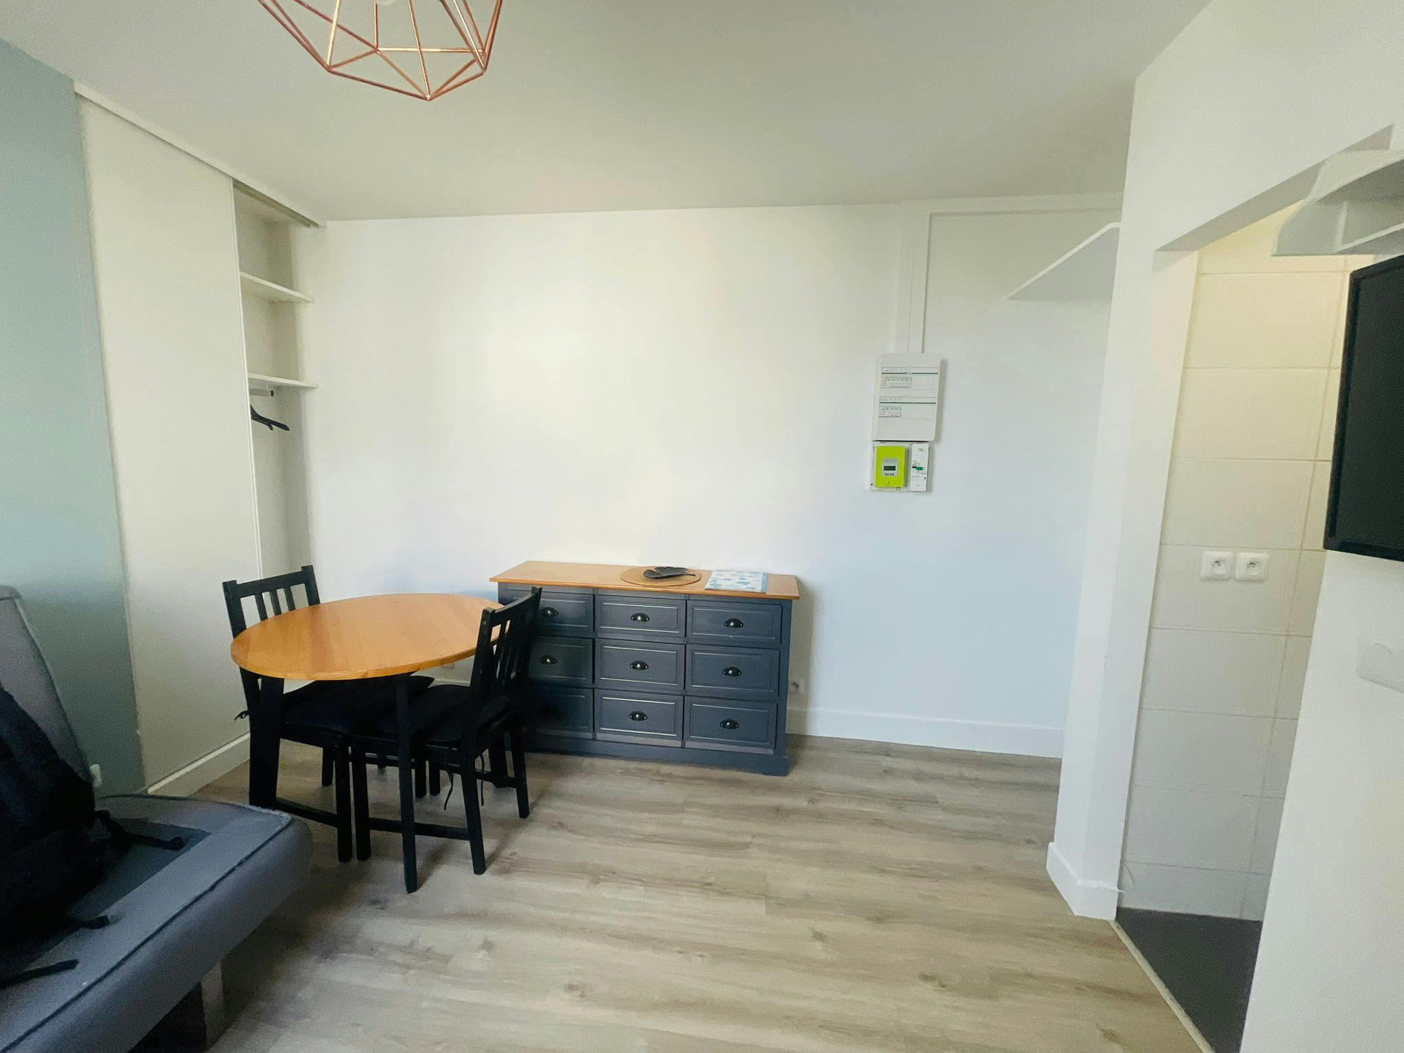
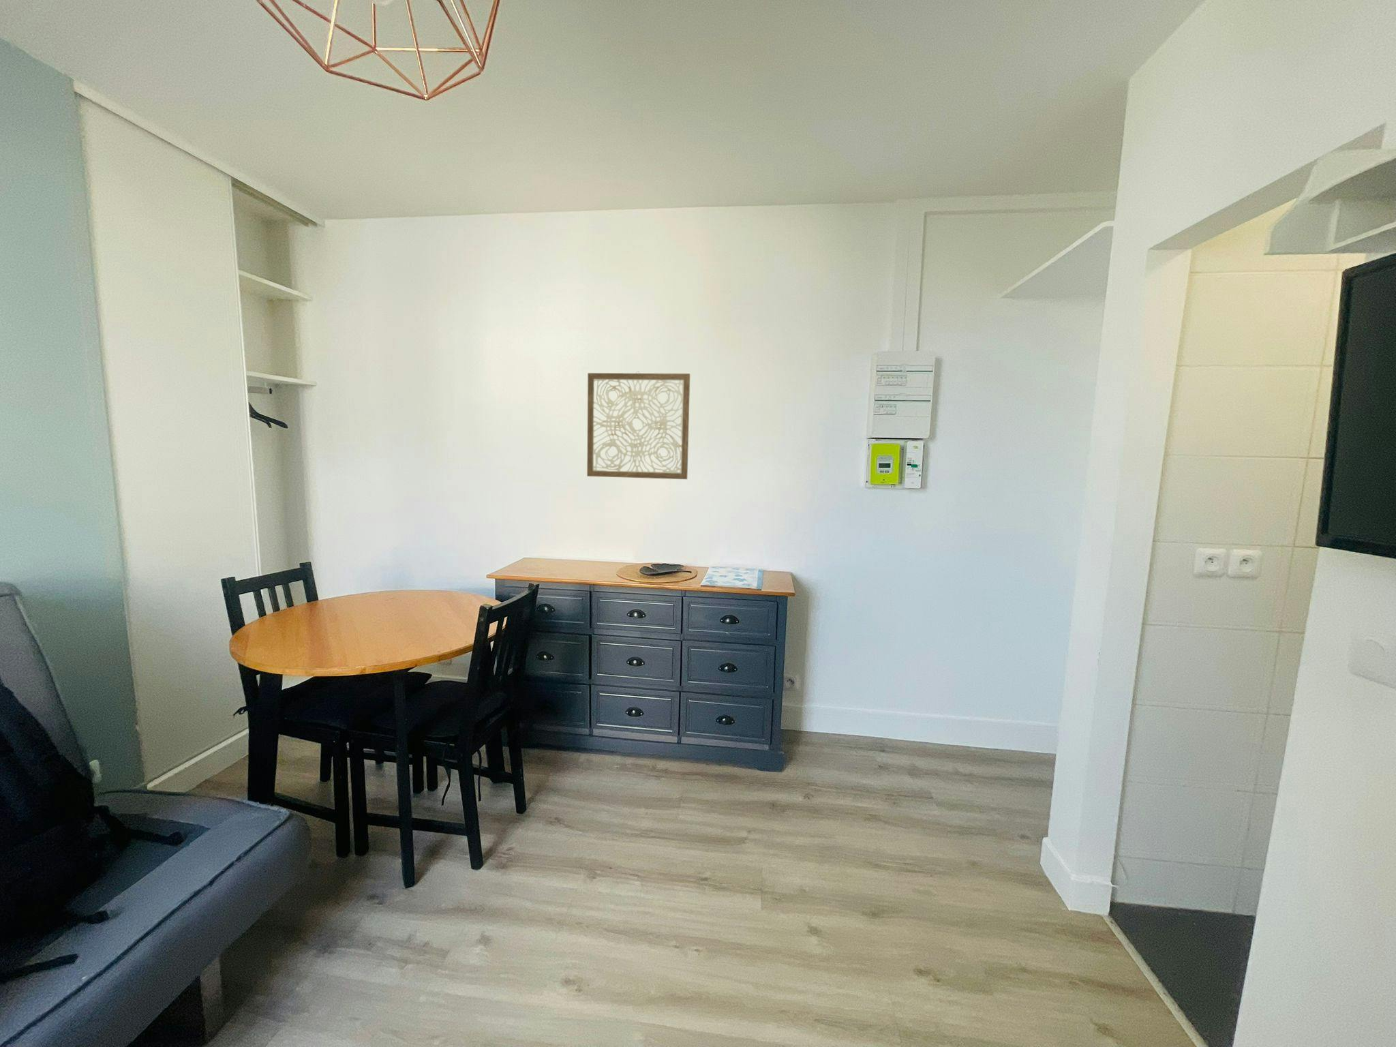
+ wall art (633, 427)
